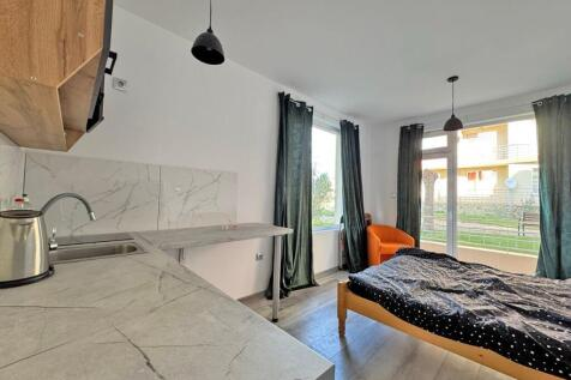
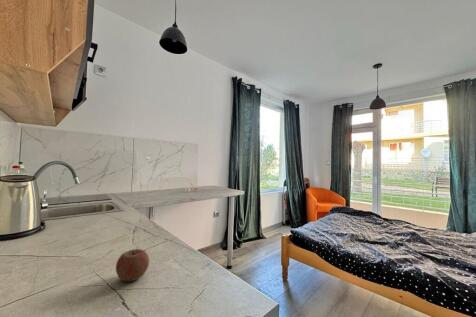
+ apple (133, 263)
